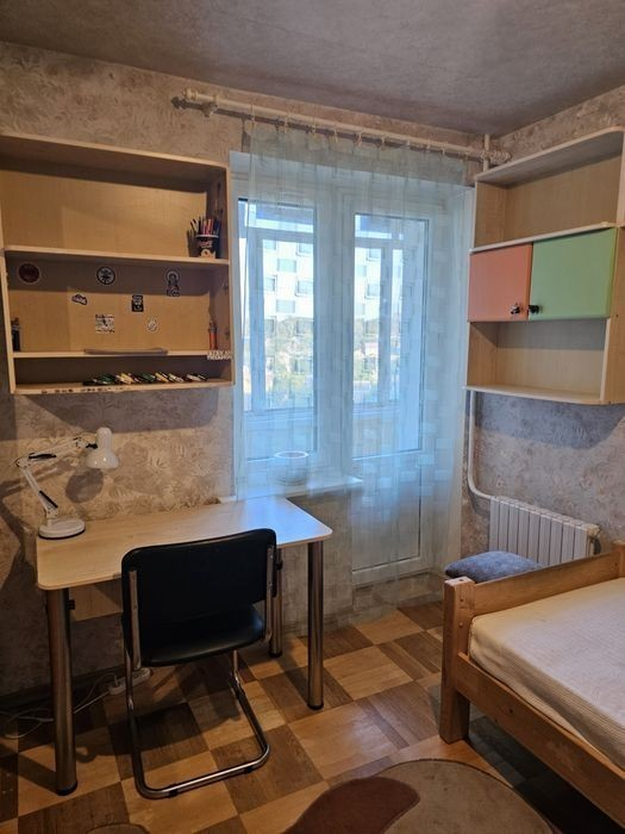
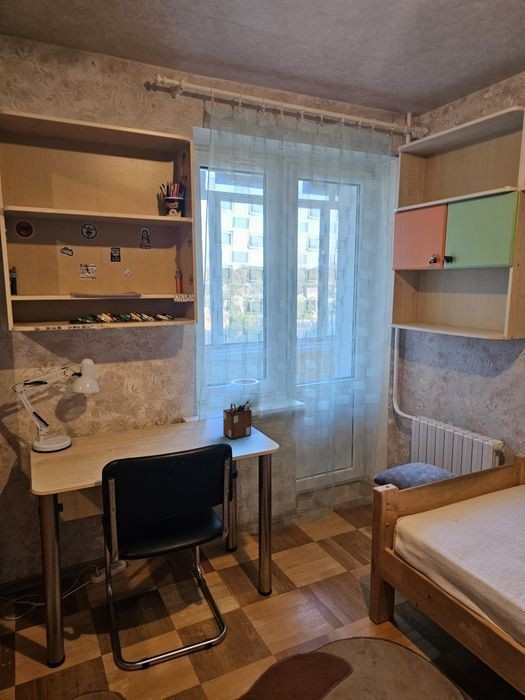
+ desk organizer (237, 417)
